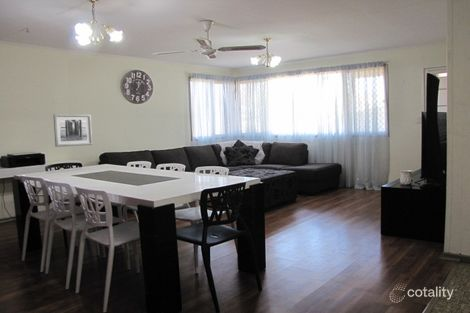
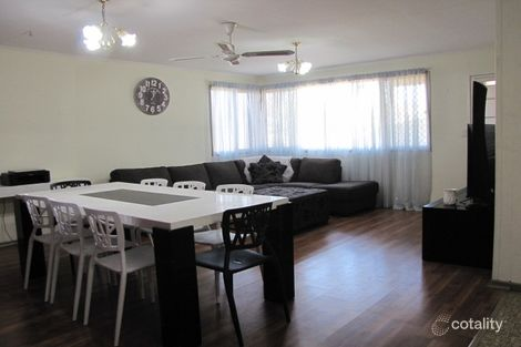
- wall art (73, 130)
